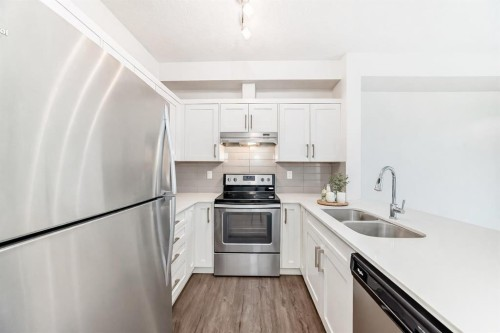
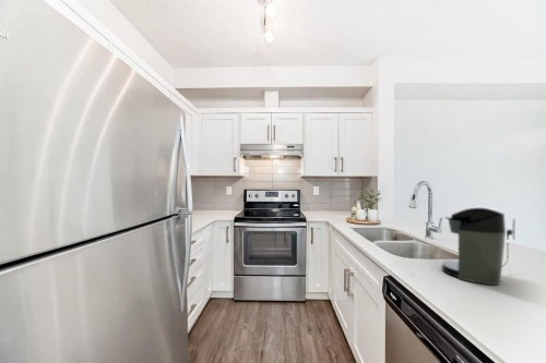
+ coffee maker (476, 239)
